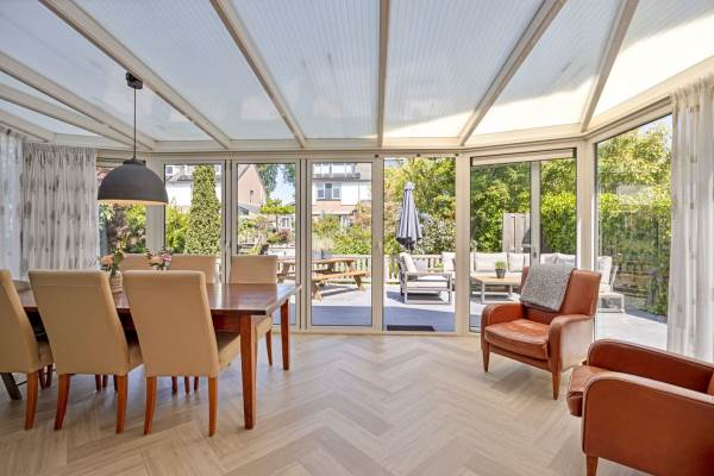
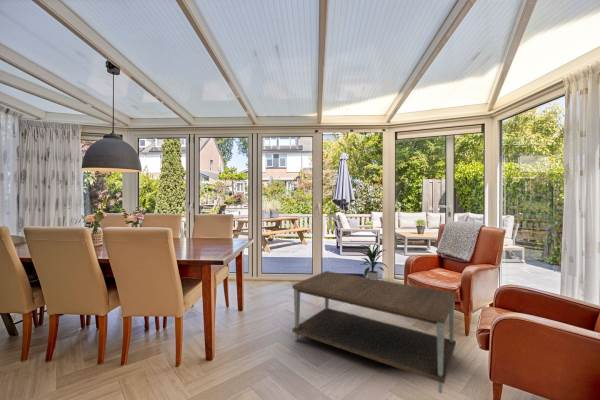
+ coffee table (370, 319)
+ indoor plant (371, 262)
